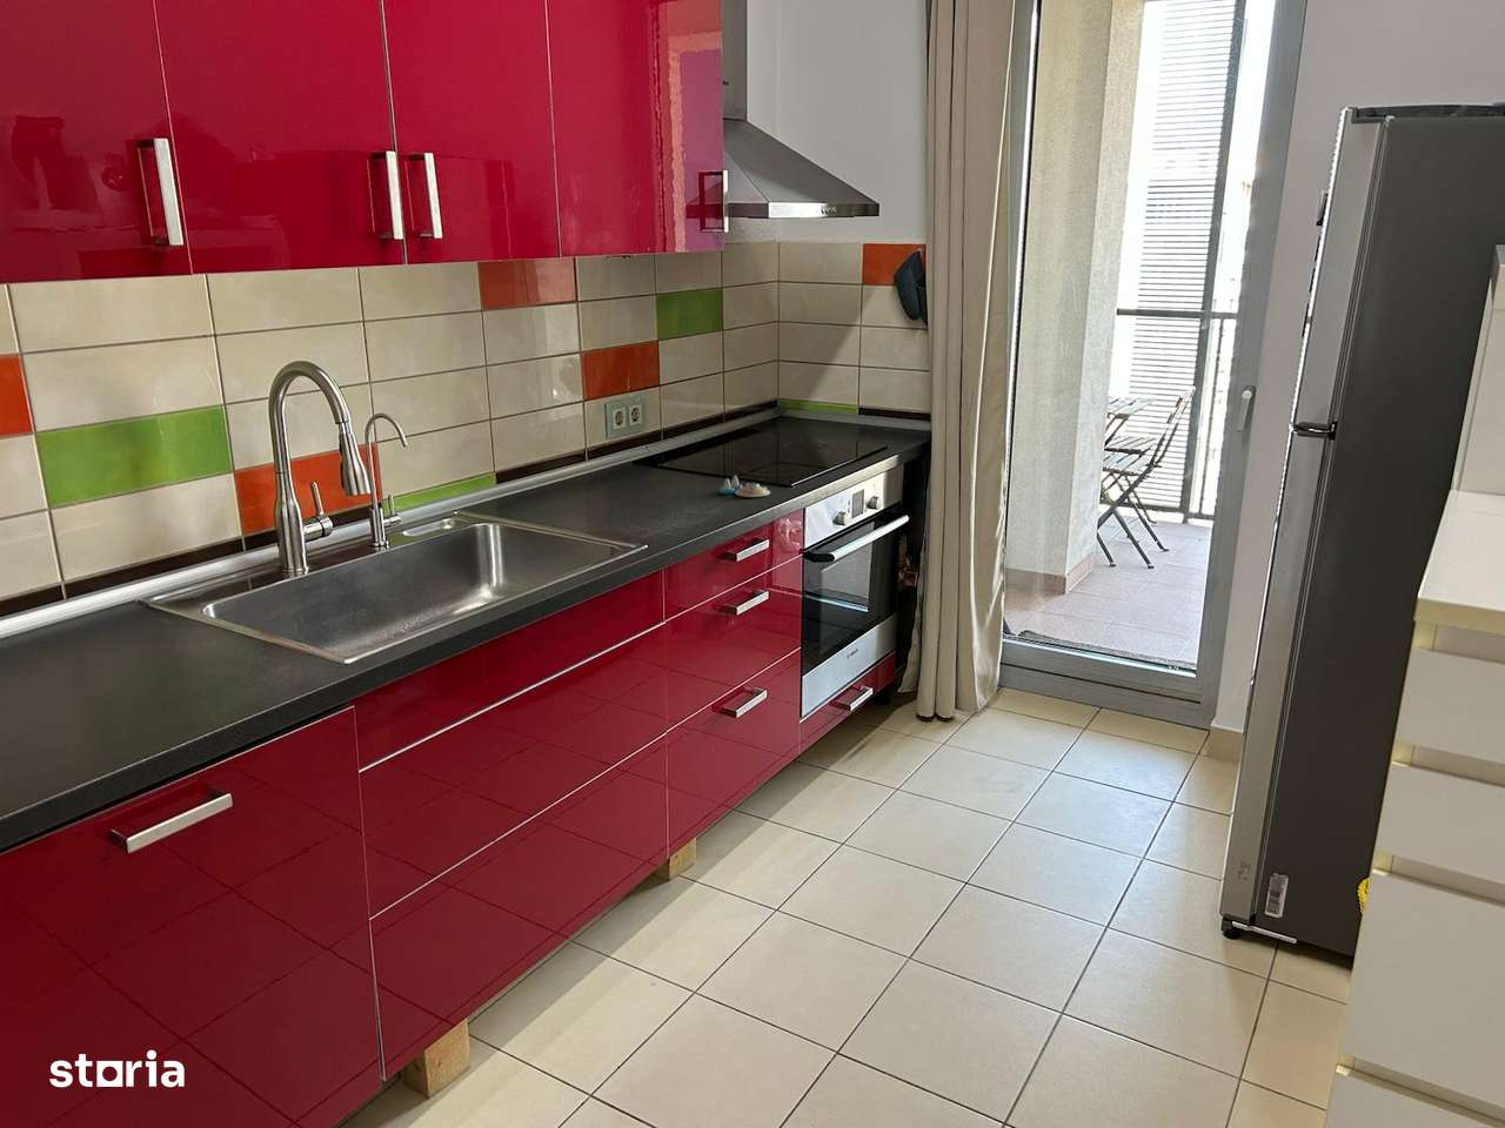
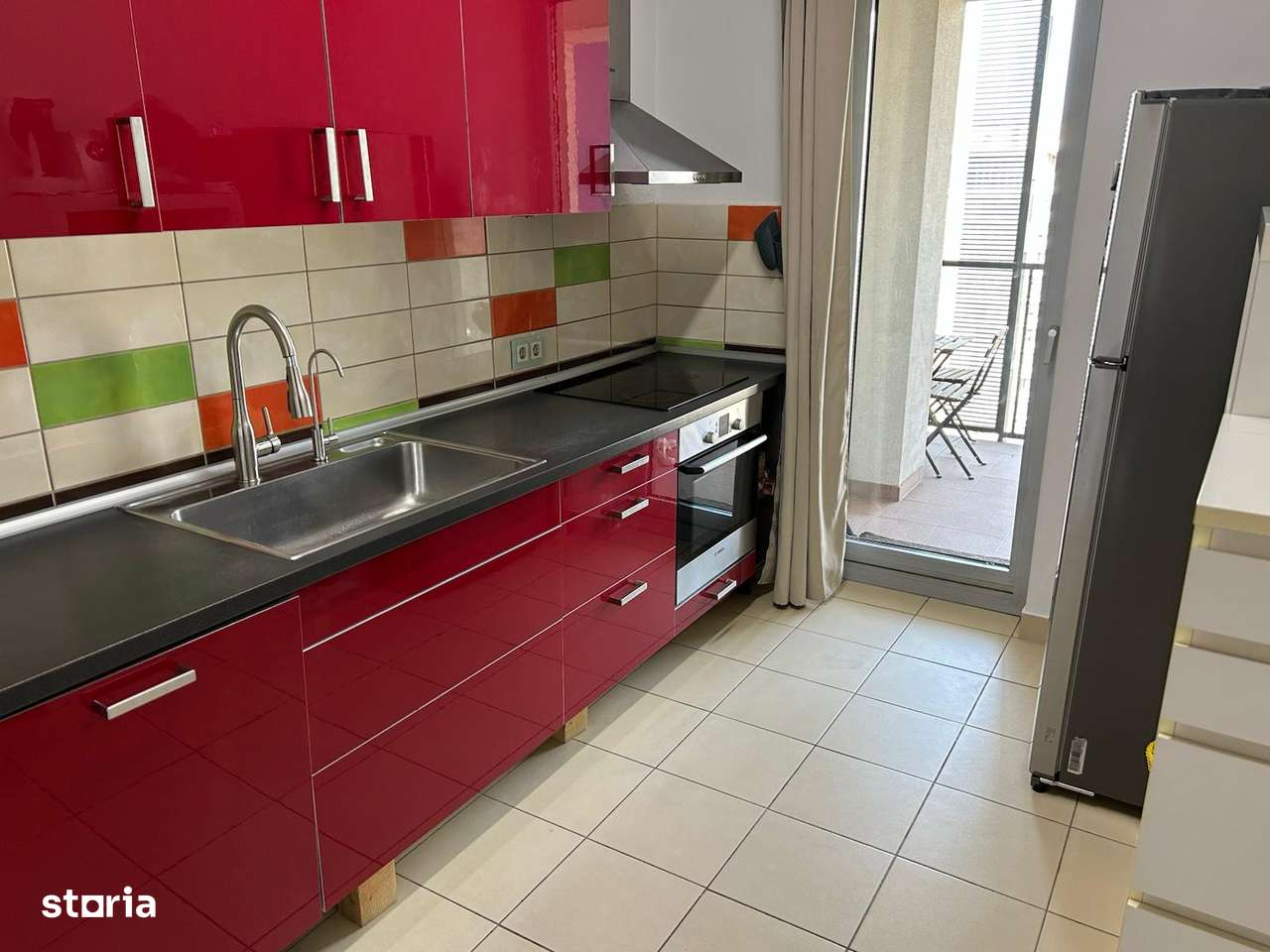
- salt and pepper shaker set (745, 486)
